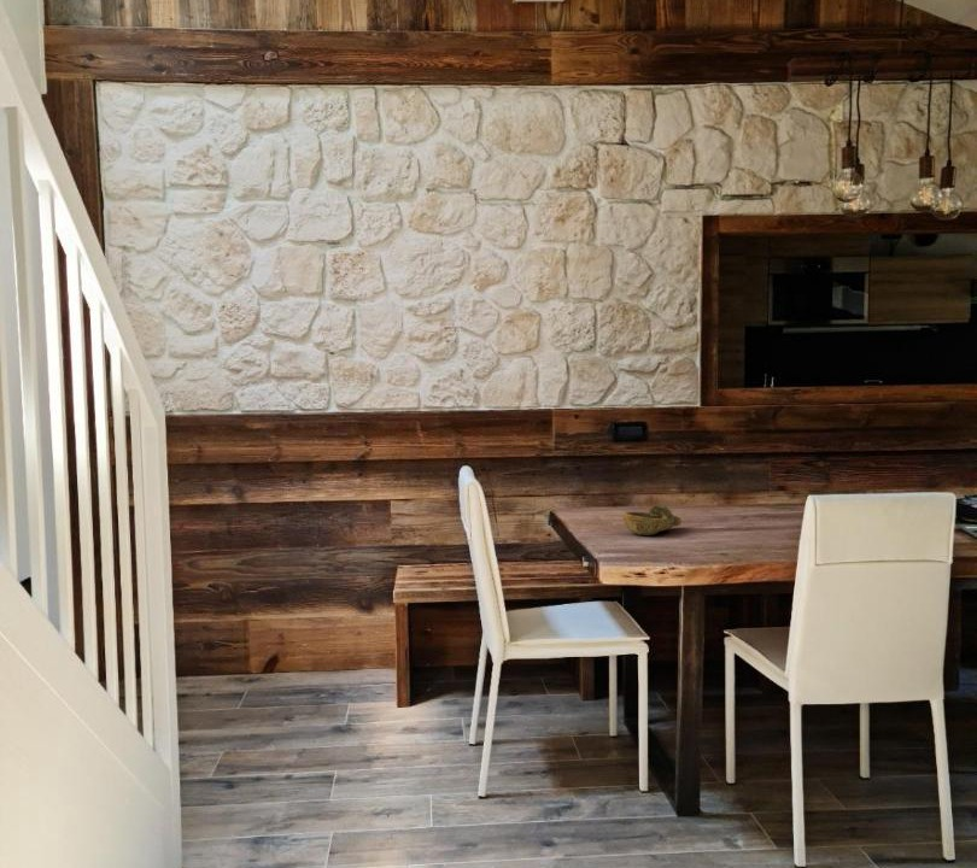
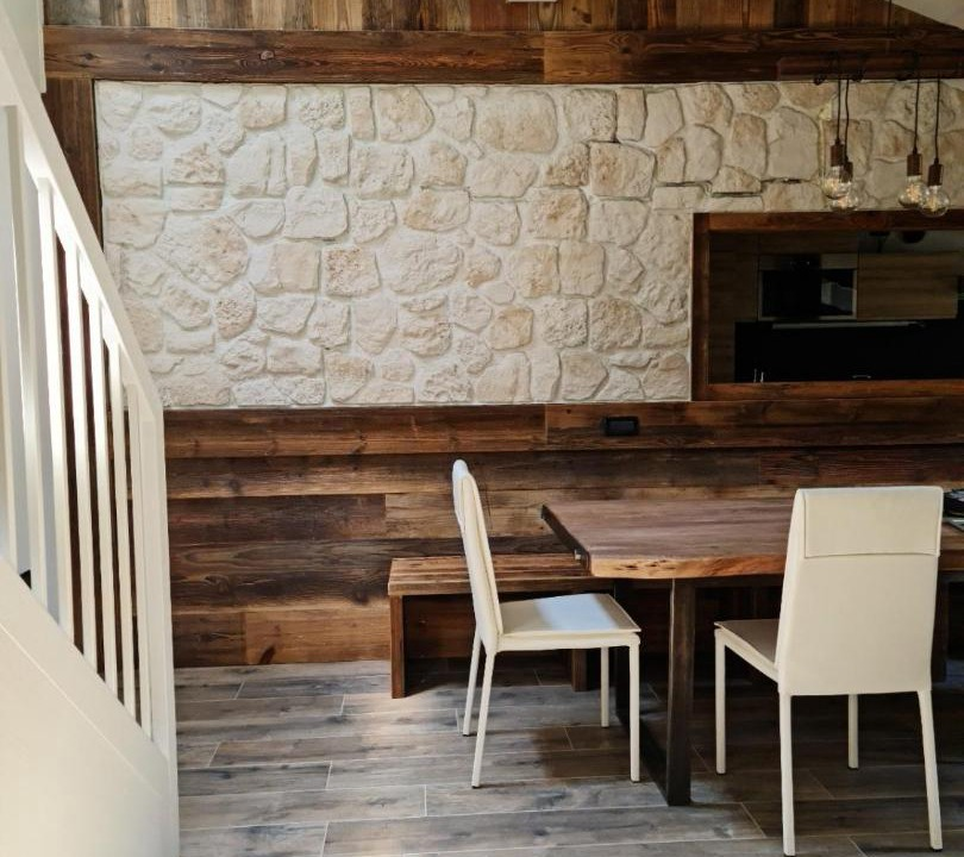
- decorative bowl (654, 518)
